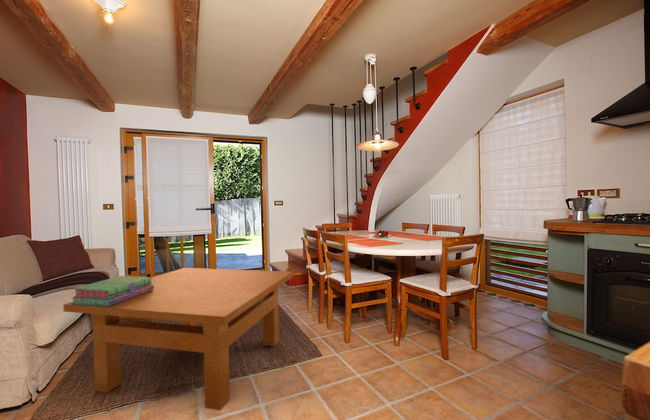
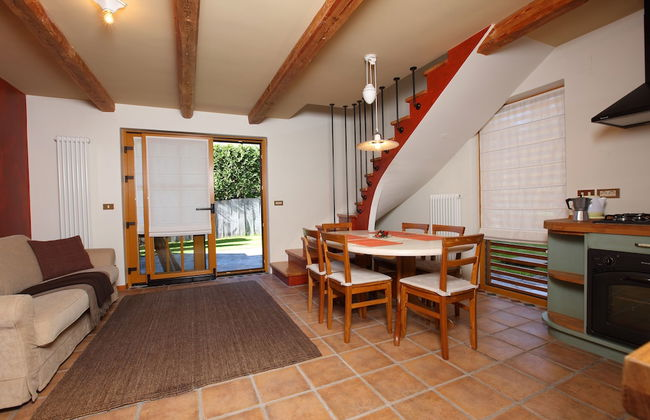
- stack of books (115, 289)
- table (199, 322)
